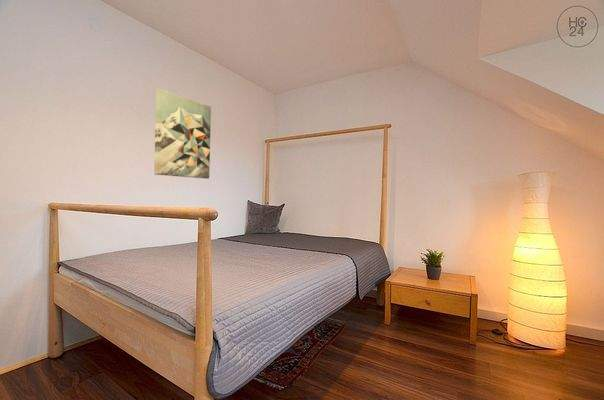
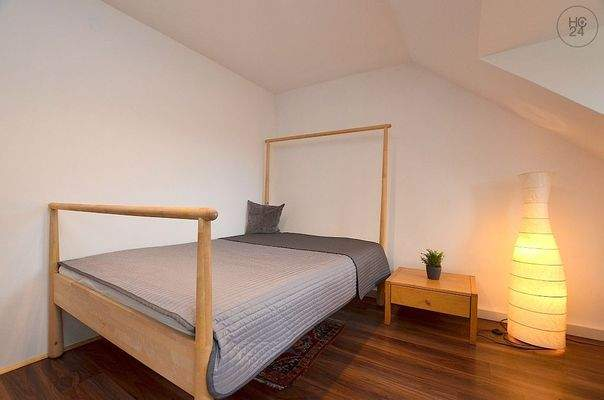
- wall art (184, 137)
